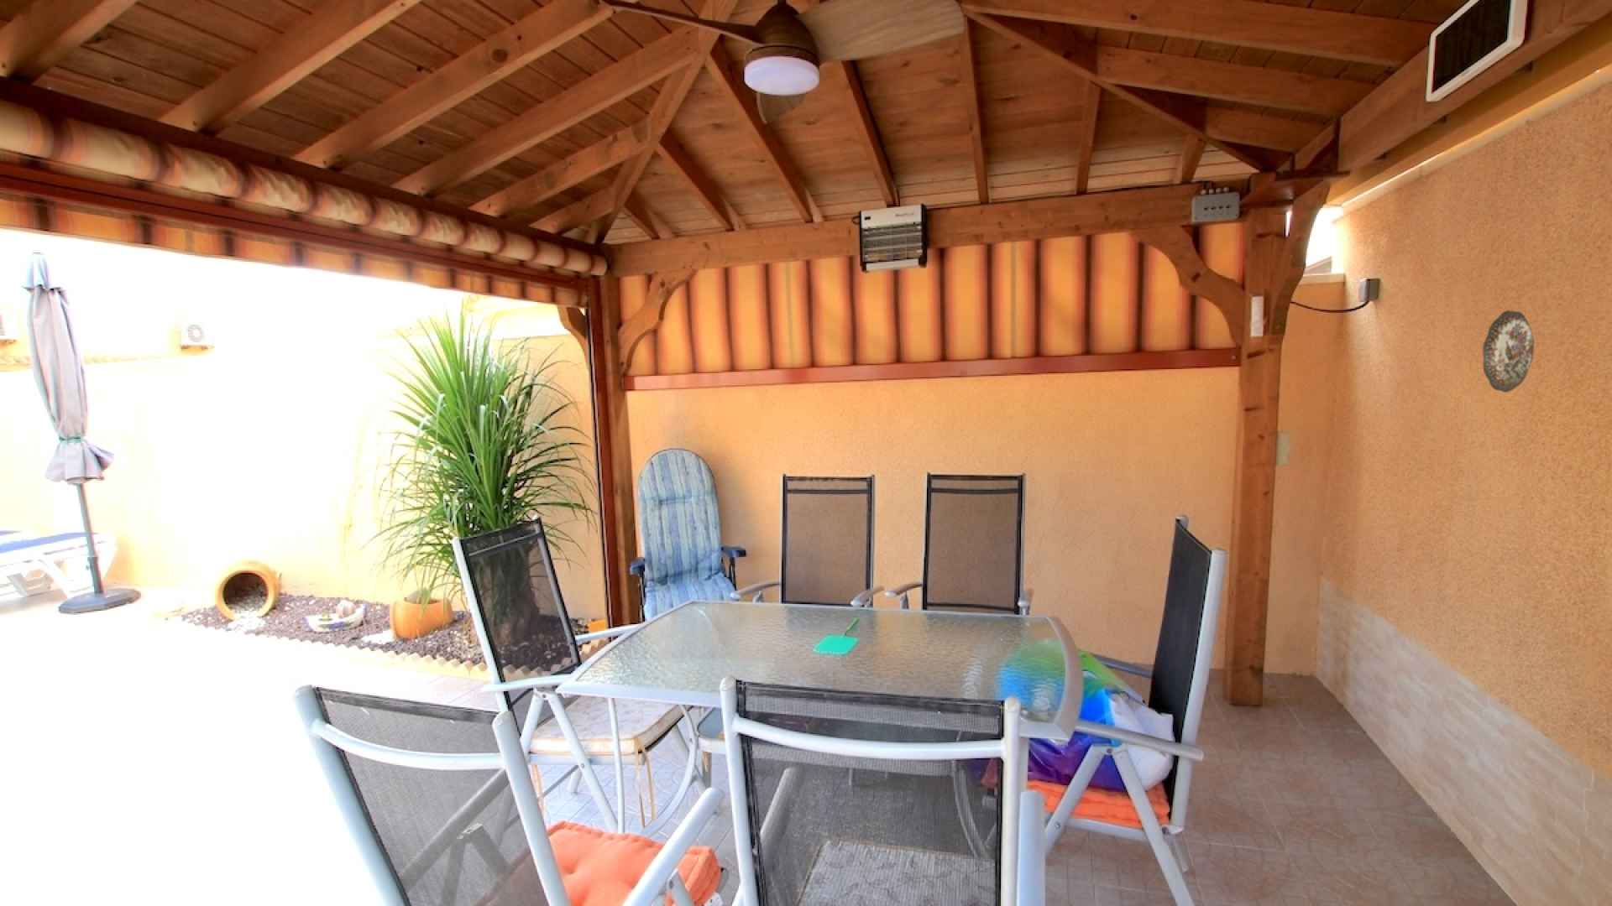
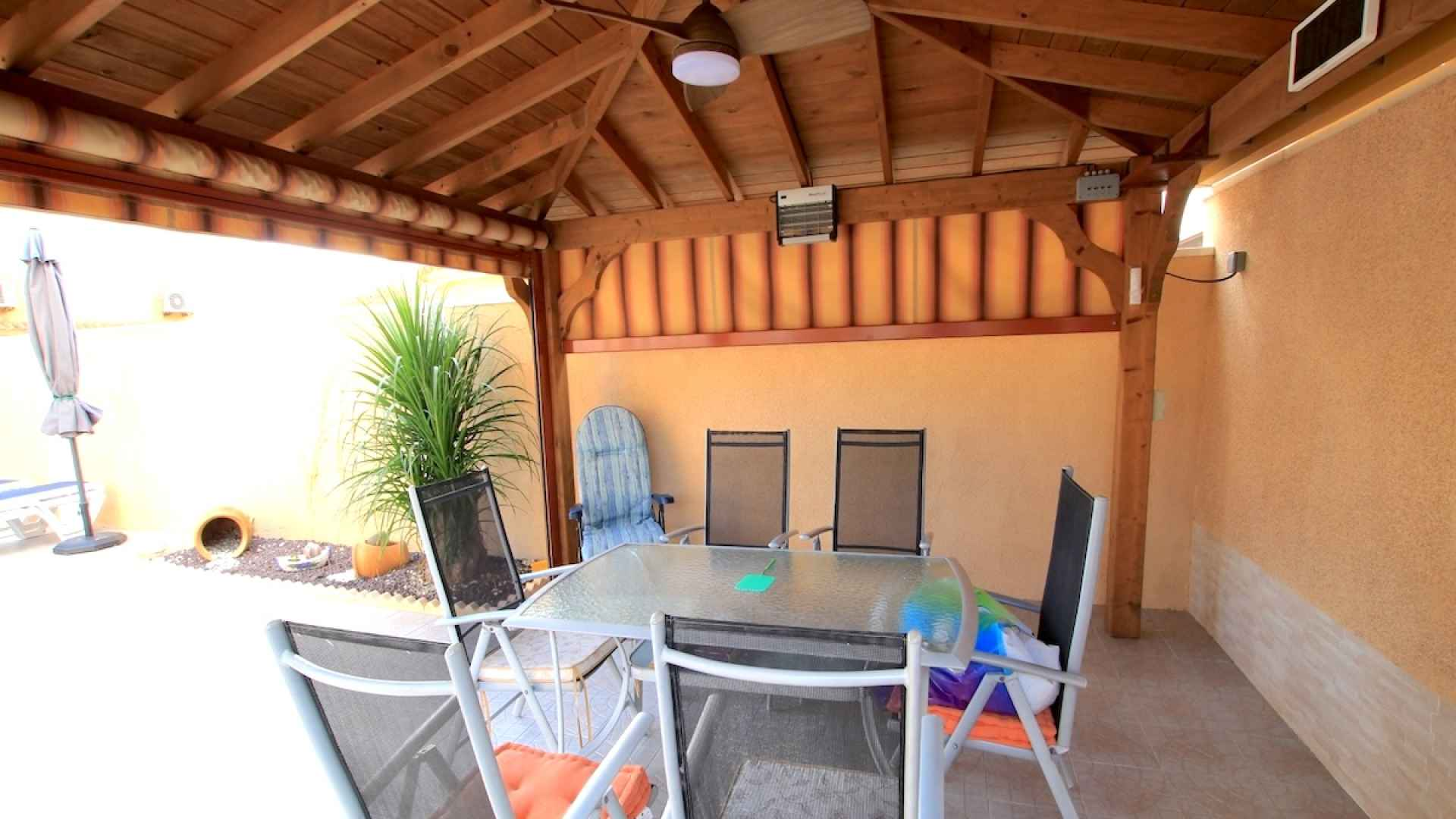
- decorative plate (1510, 351)
